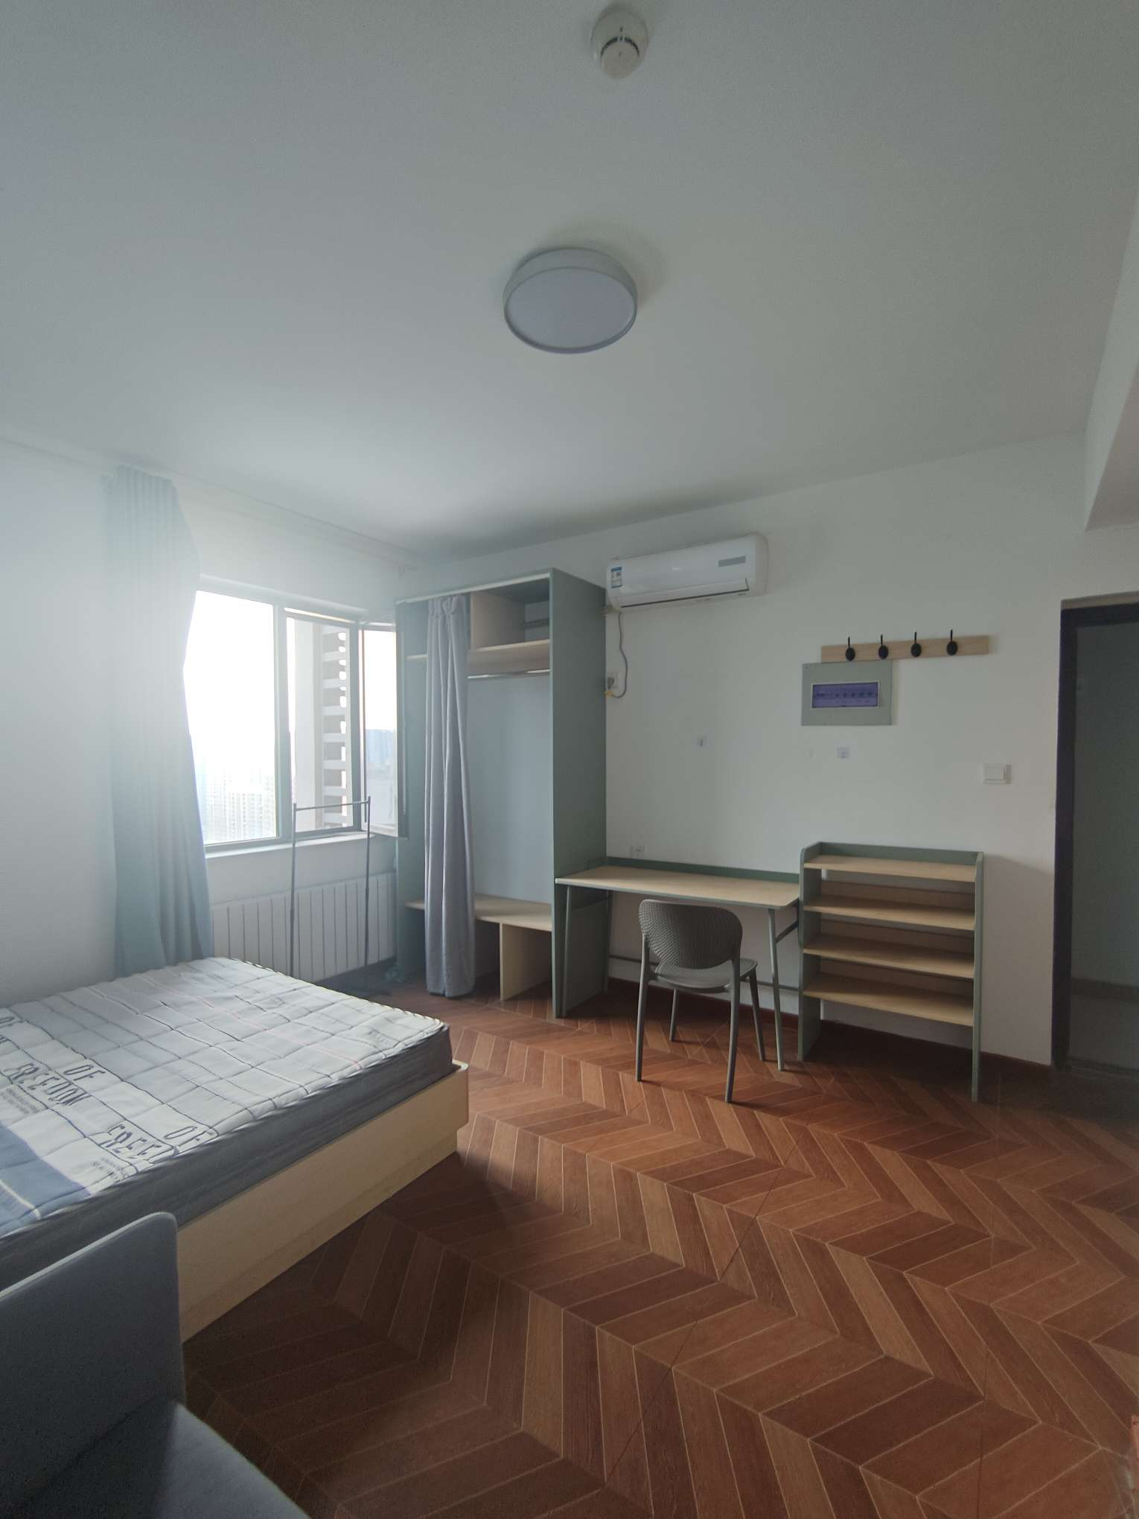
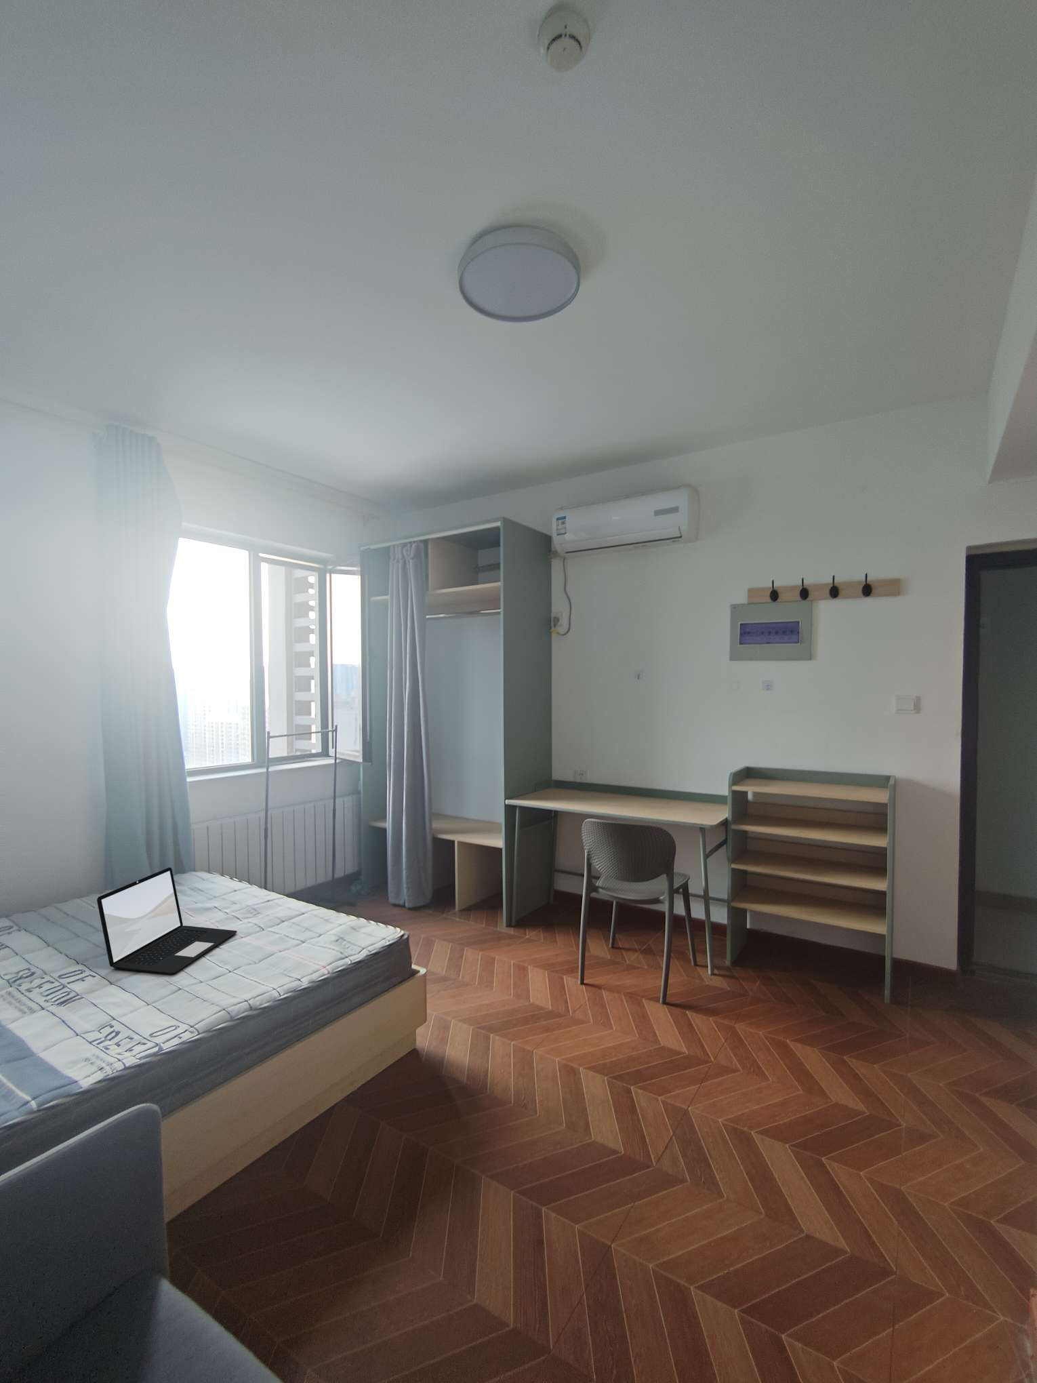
+ laptop (171, 916)
